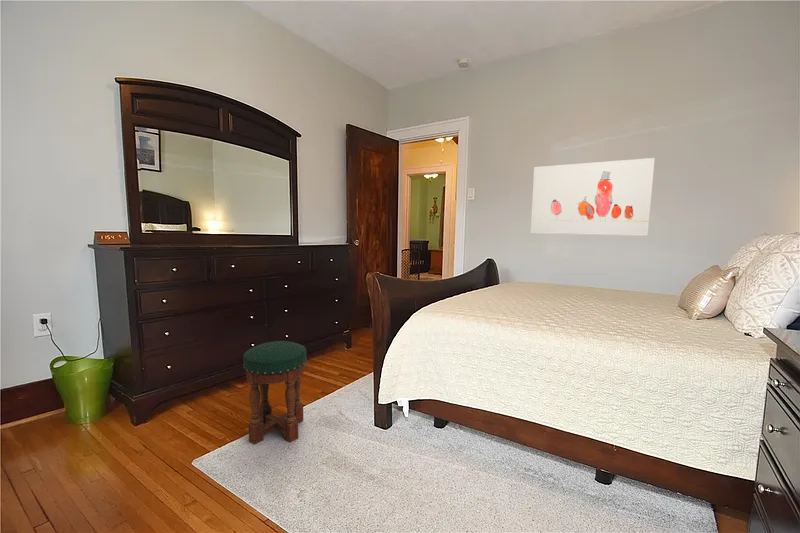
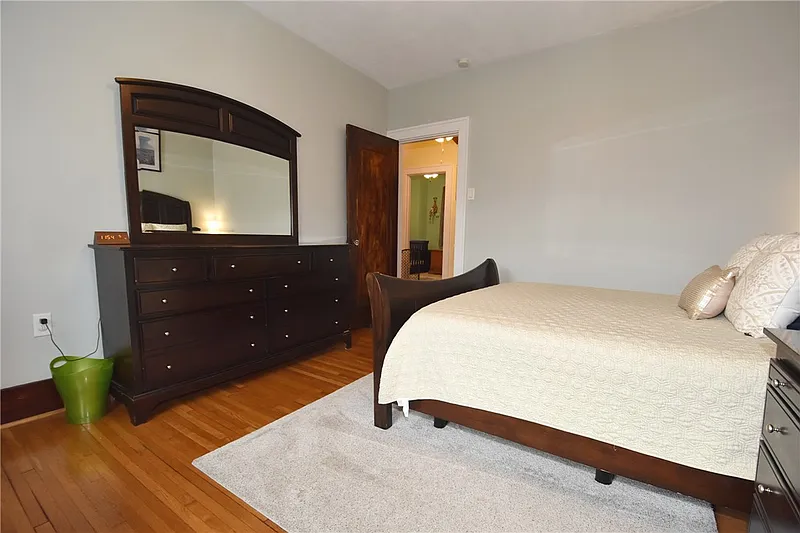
- stool (274, 383)
- wall art (587, 199)
